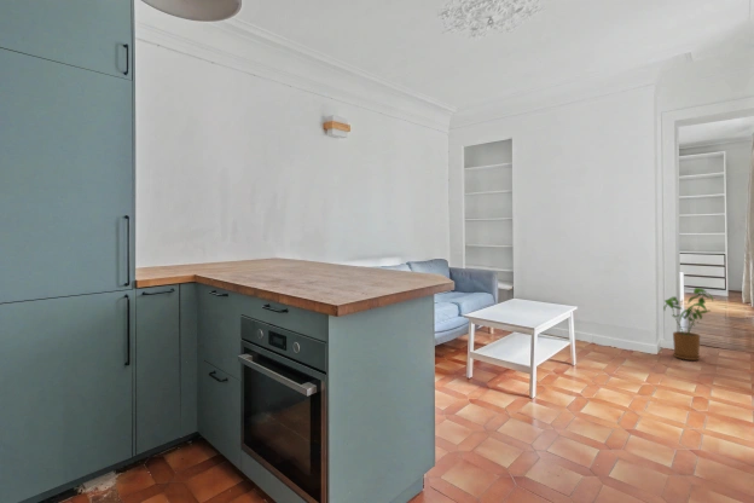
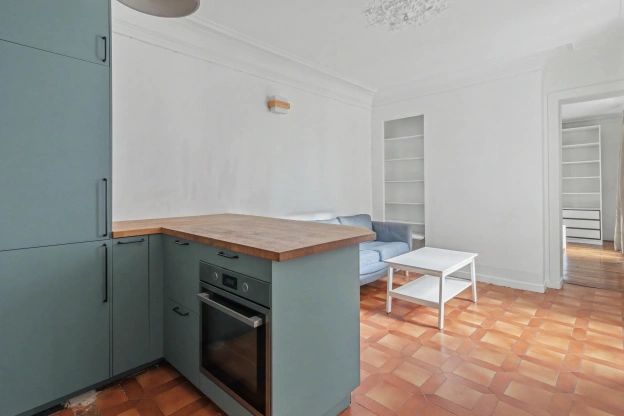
- house plant (689, 323)
